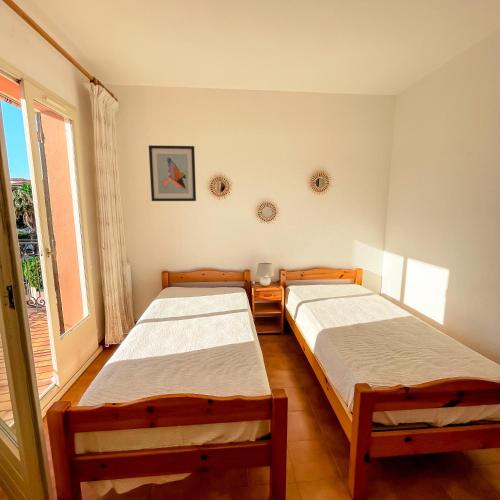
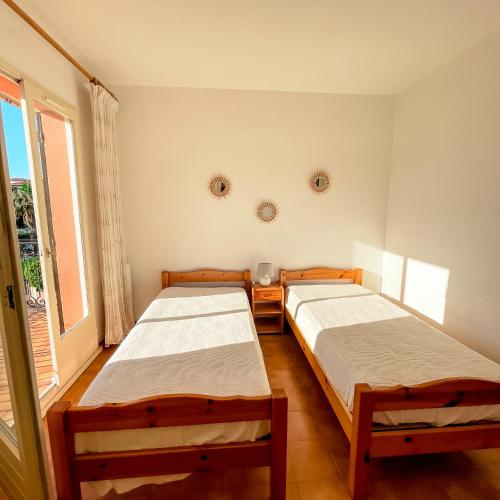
- wall art (172, 173)
